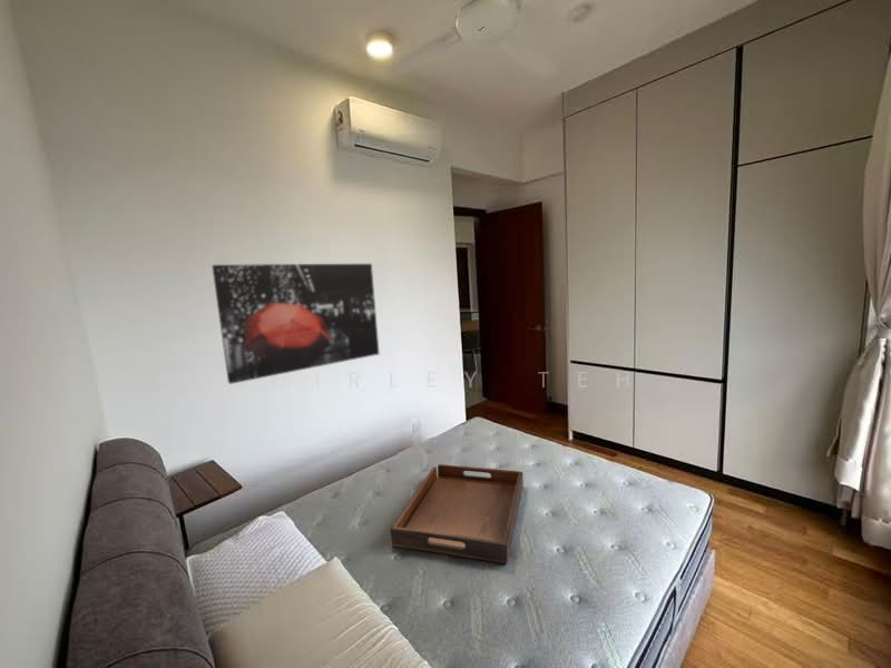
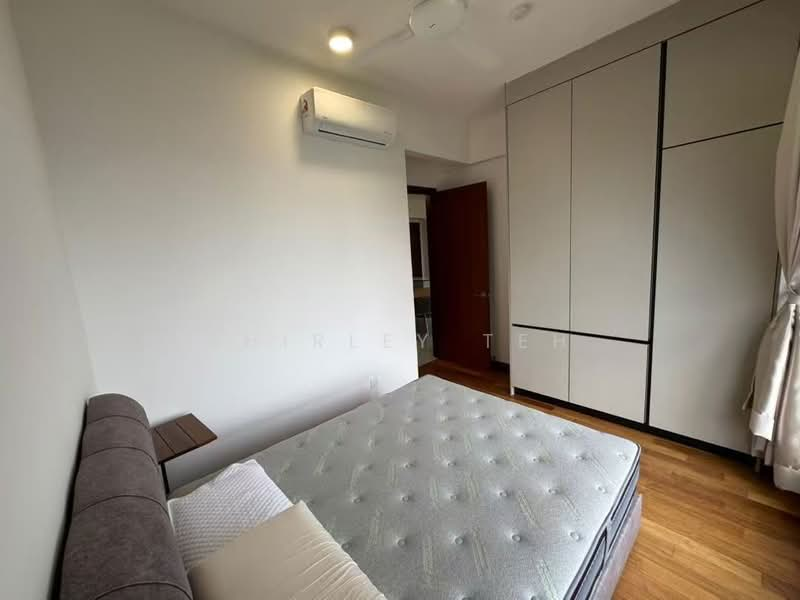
- serving tray (464, 504)
- wall art (307, 316)
